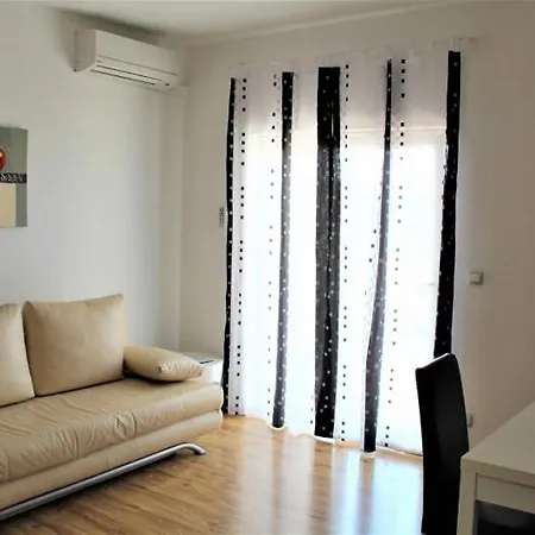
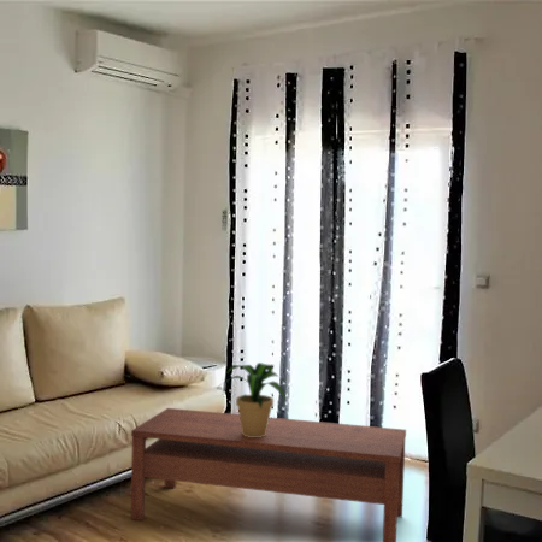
+ coffee table (270, 473)
+ potted plant (254, 399)
